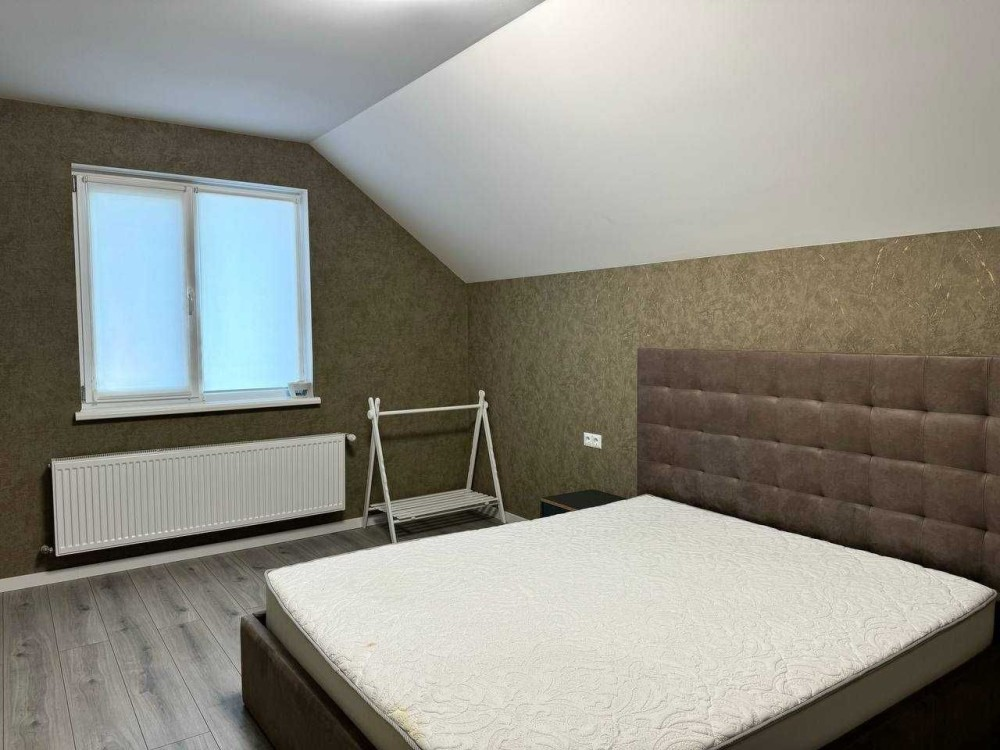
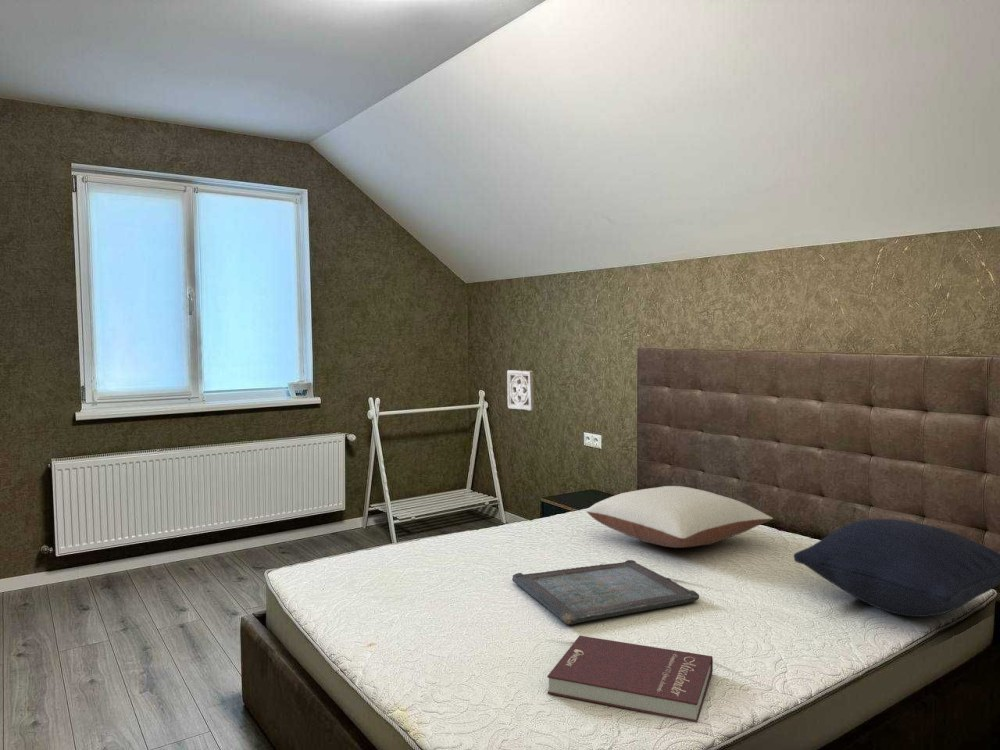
+ wall ornament (520, 390)
+ pillow (676, 516)
+ pillow (903, 563)
+ book (632, 673)
+ serving tray (602, 588)
